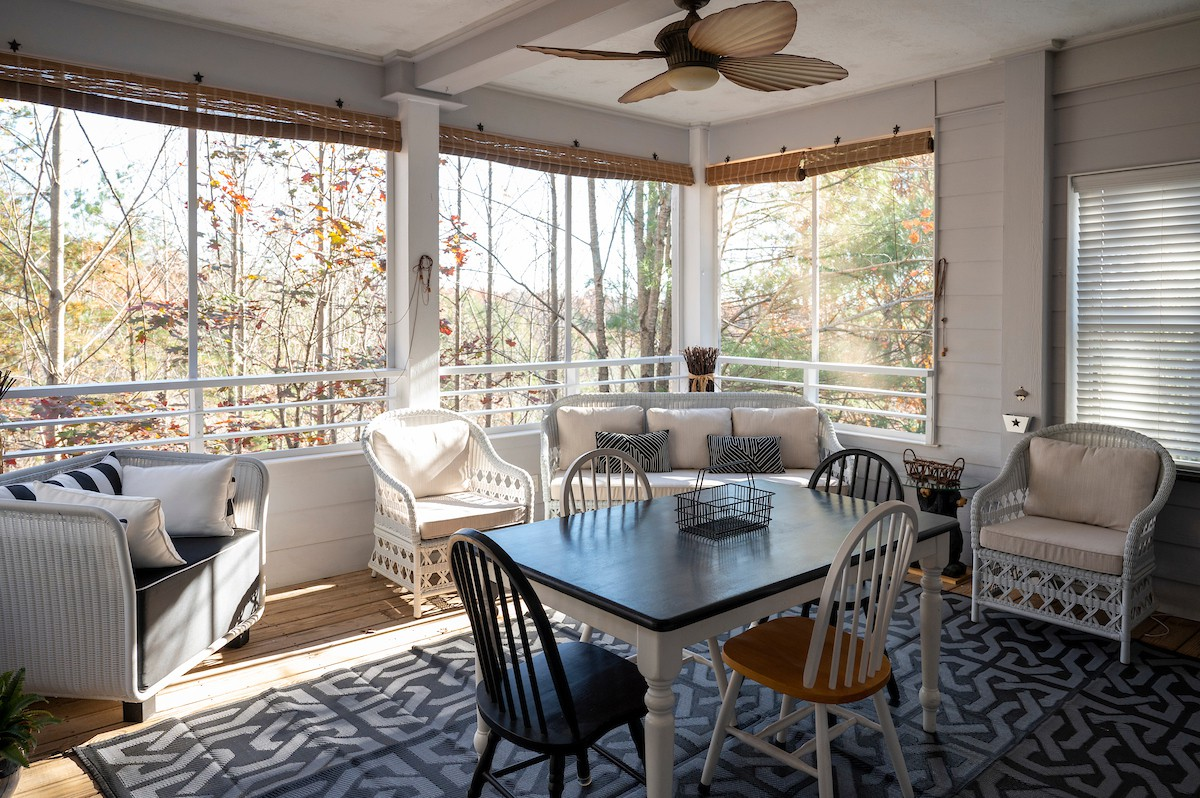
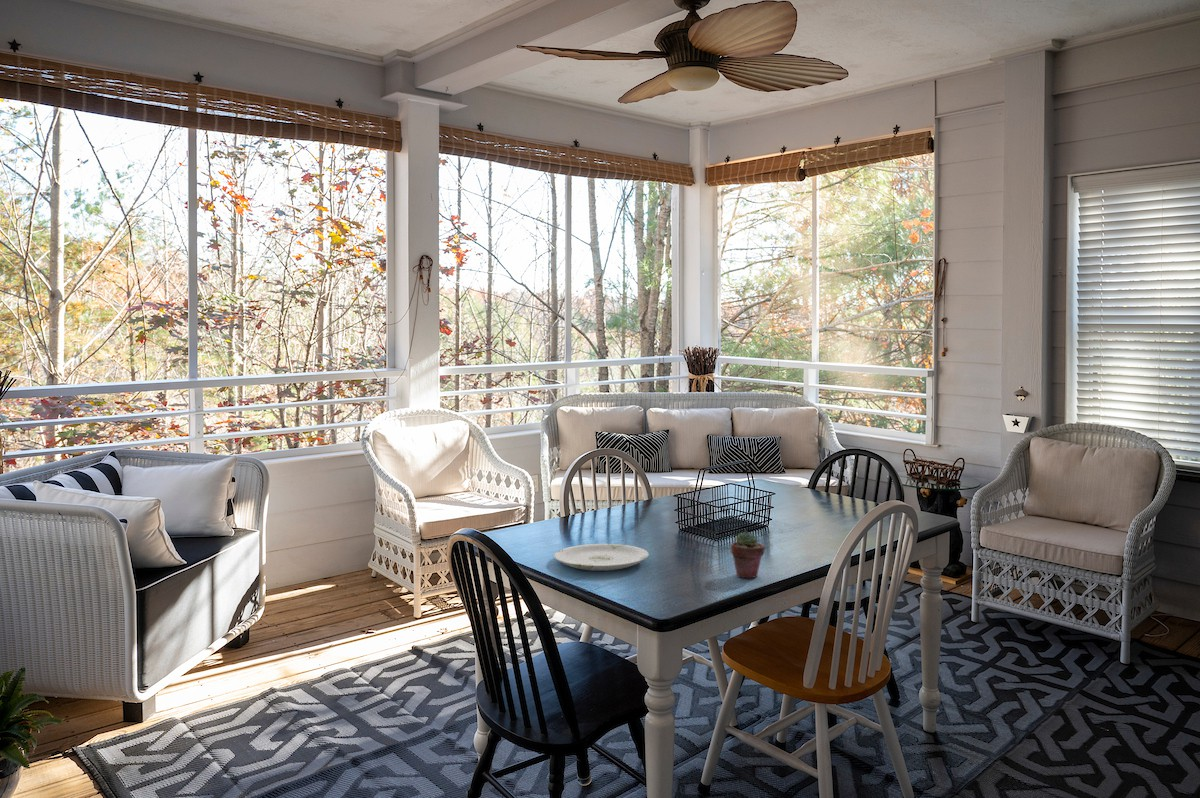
+ plate (601, 557)
+ potted succulent (747, 553)
